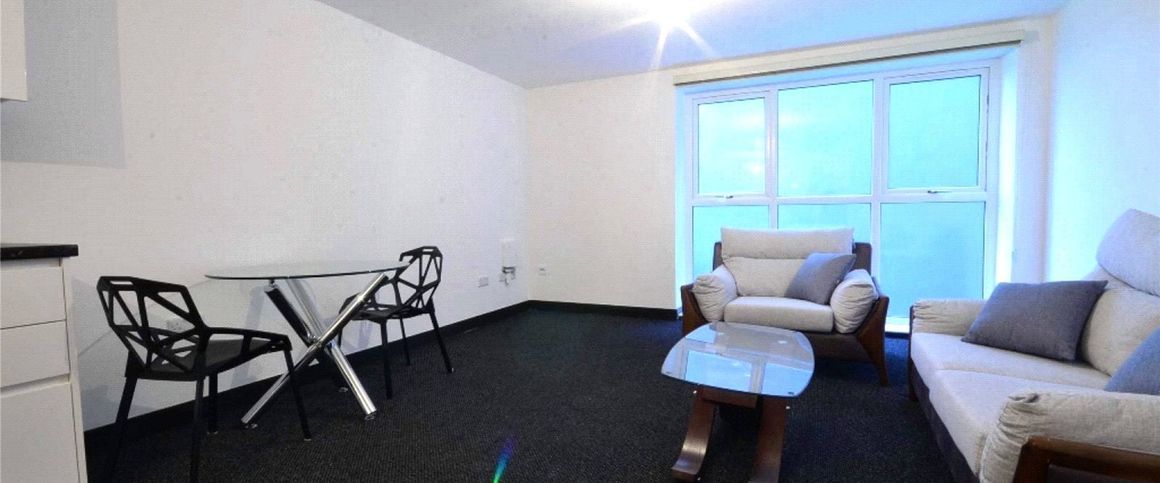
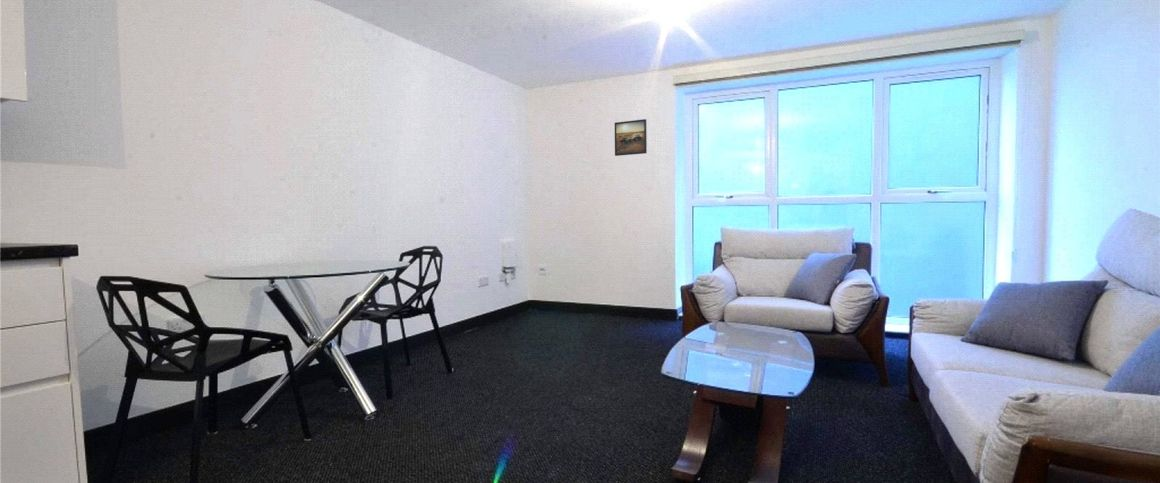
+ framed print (630, 137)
